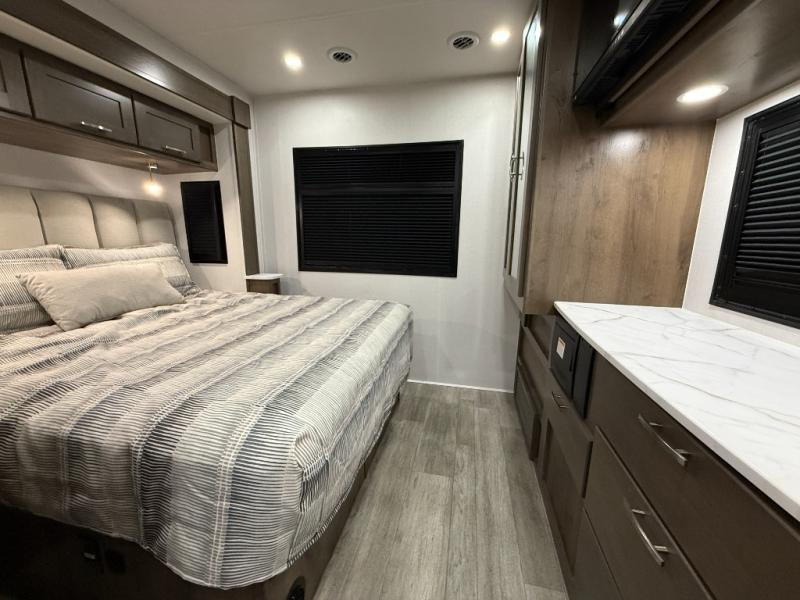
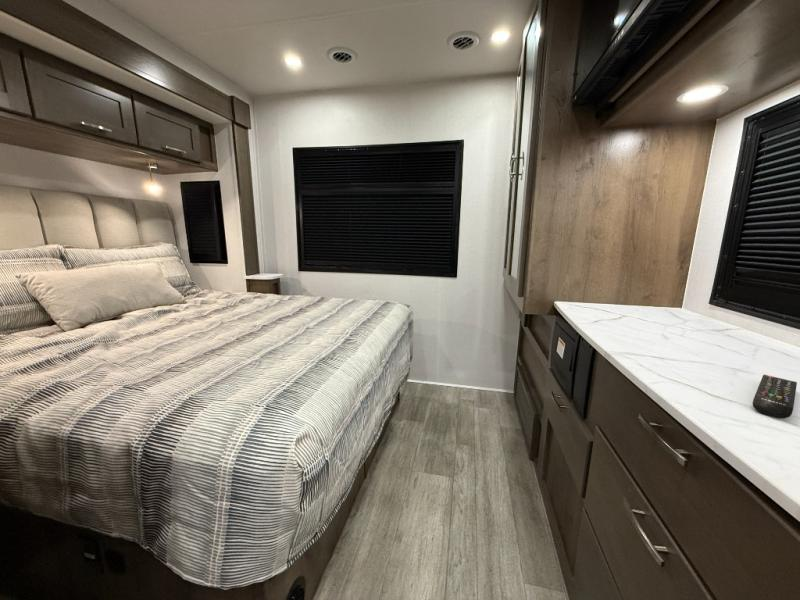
+ remote control (775, 393)
